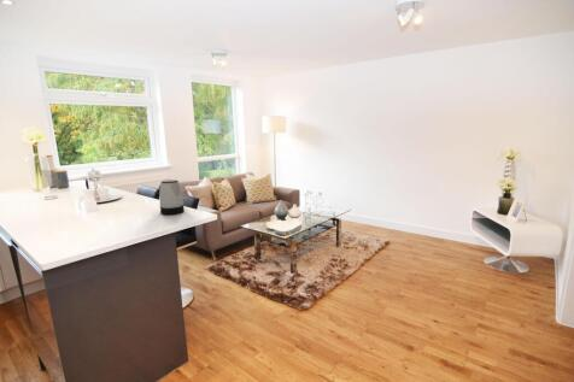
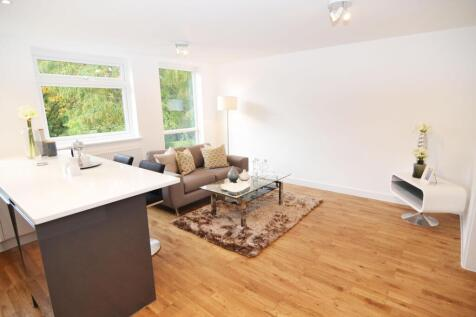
- kettle (169, 195)
